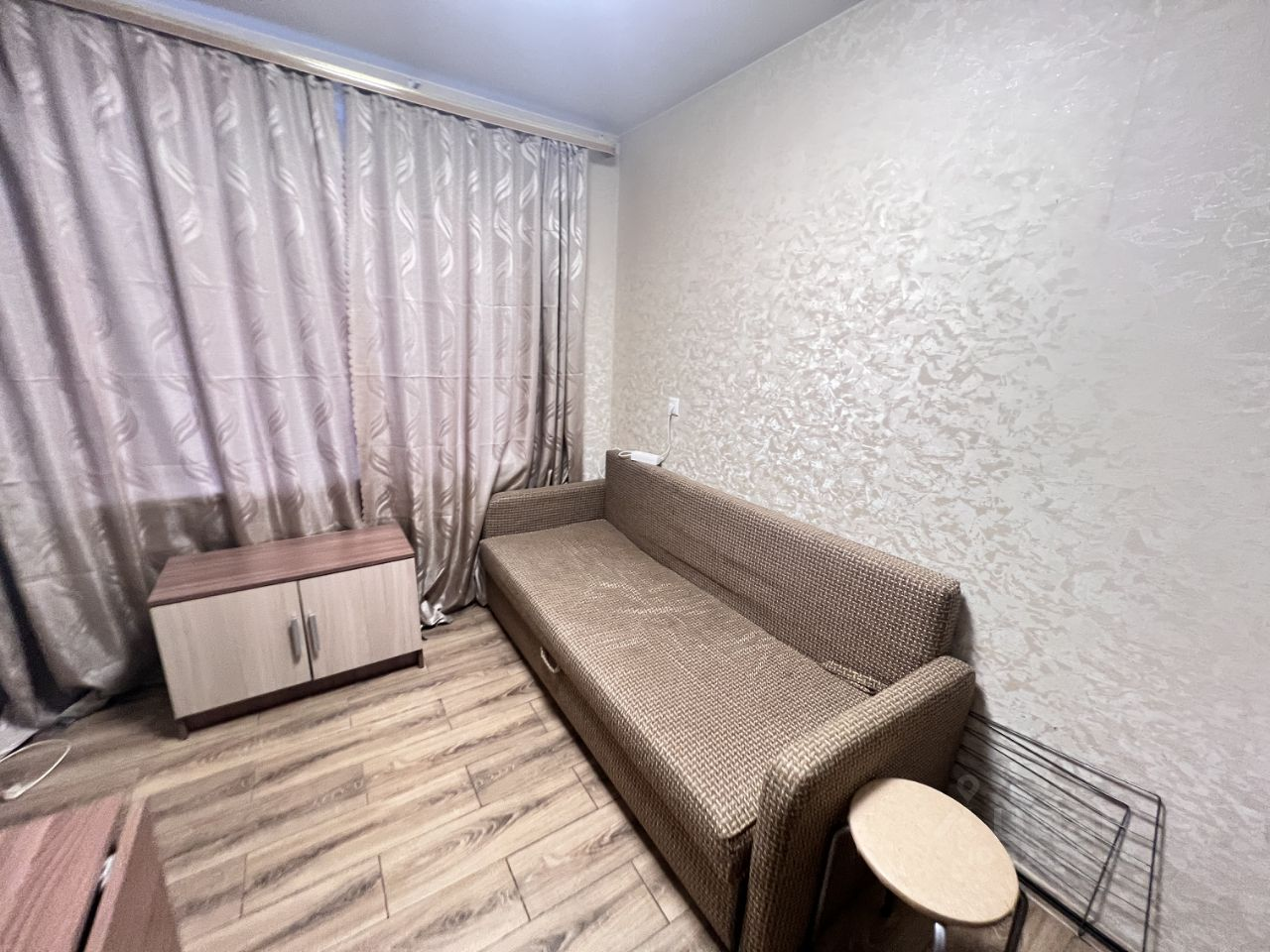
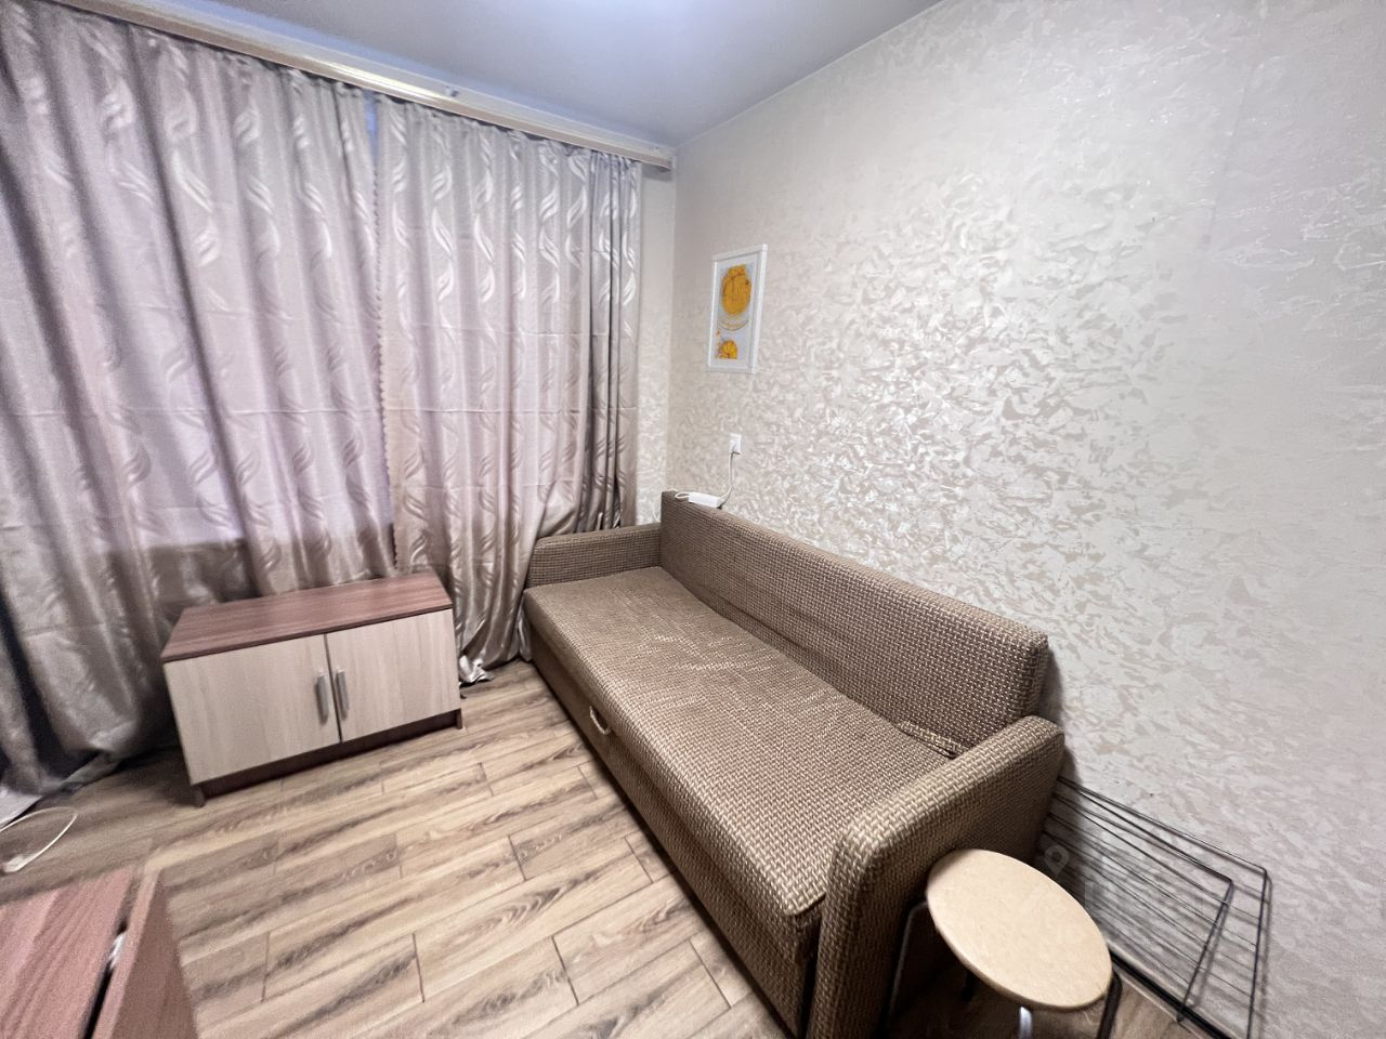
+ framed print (733, 313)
